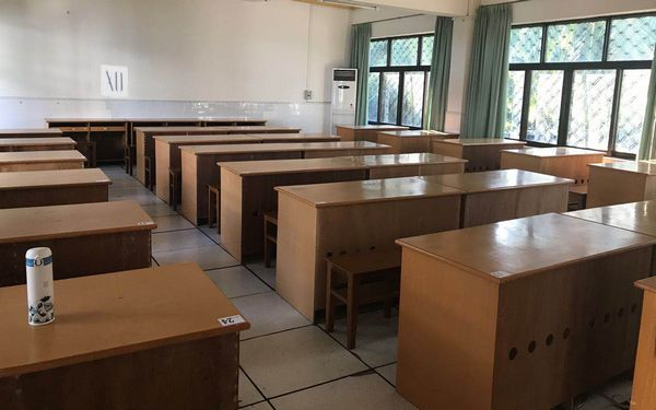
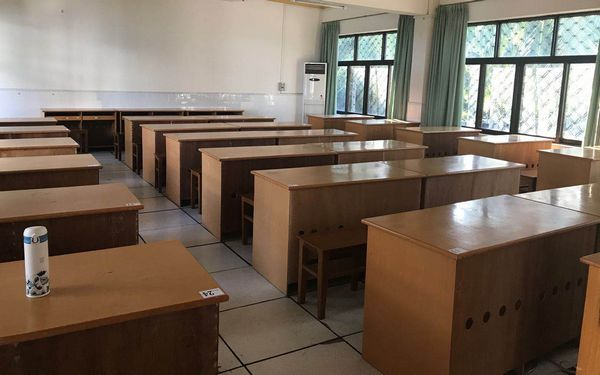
- wall art (114, 81)
